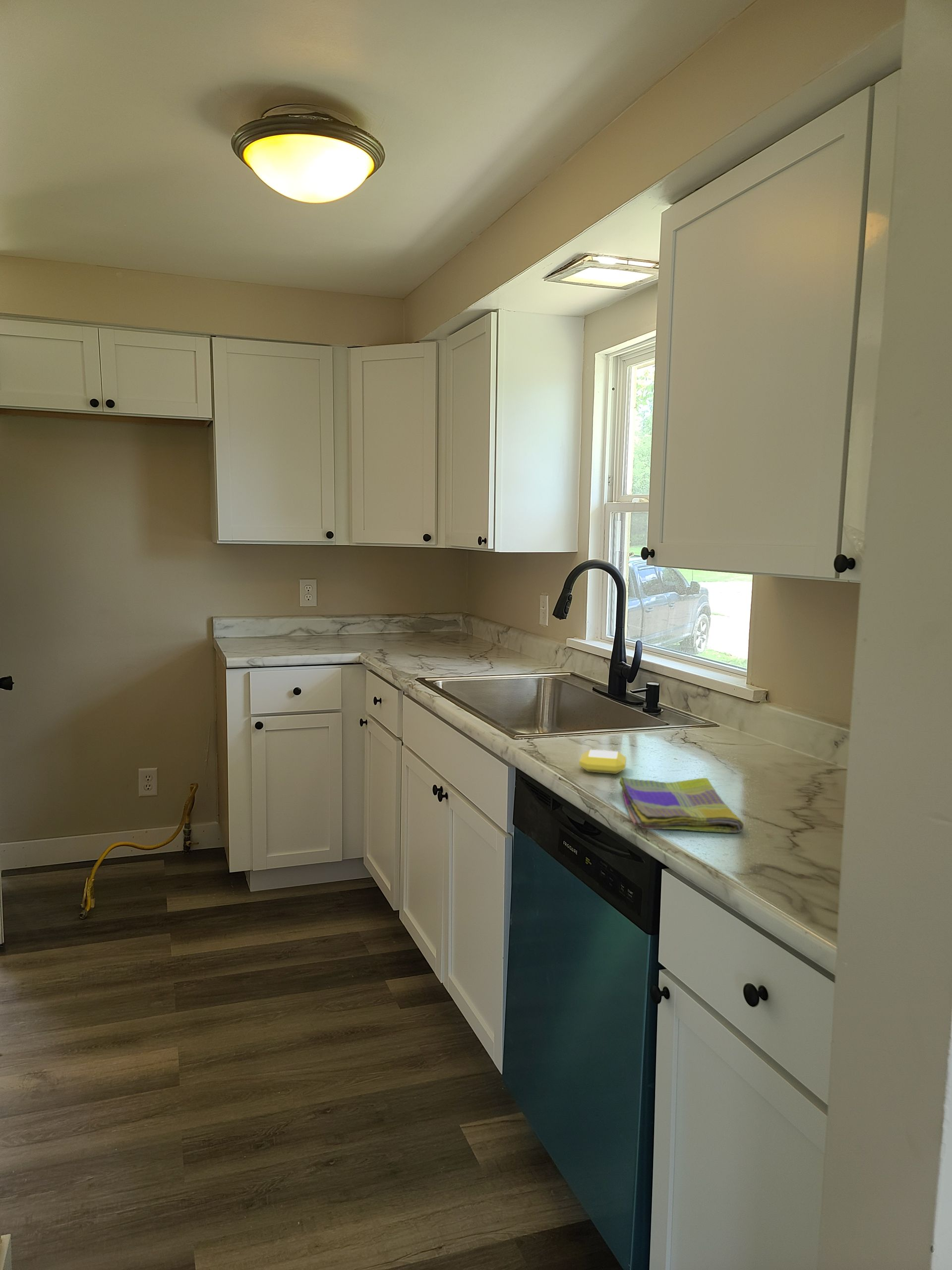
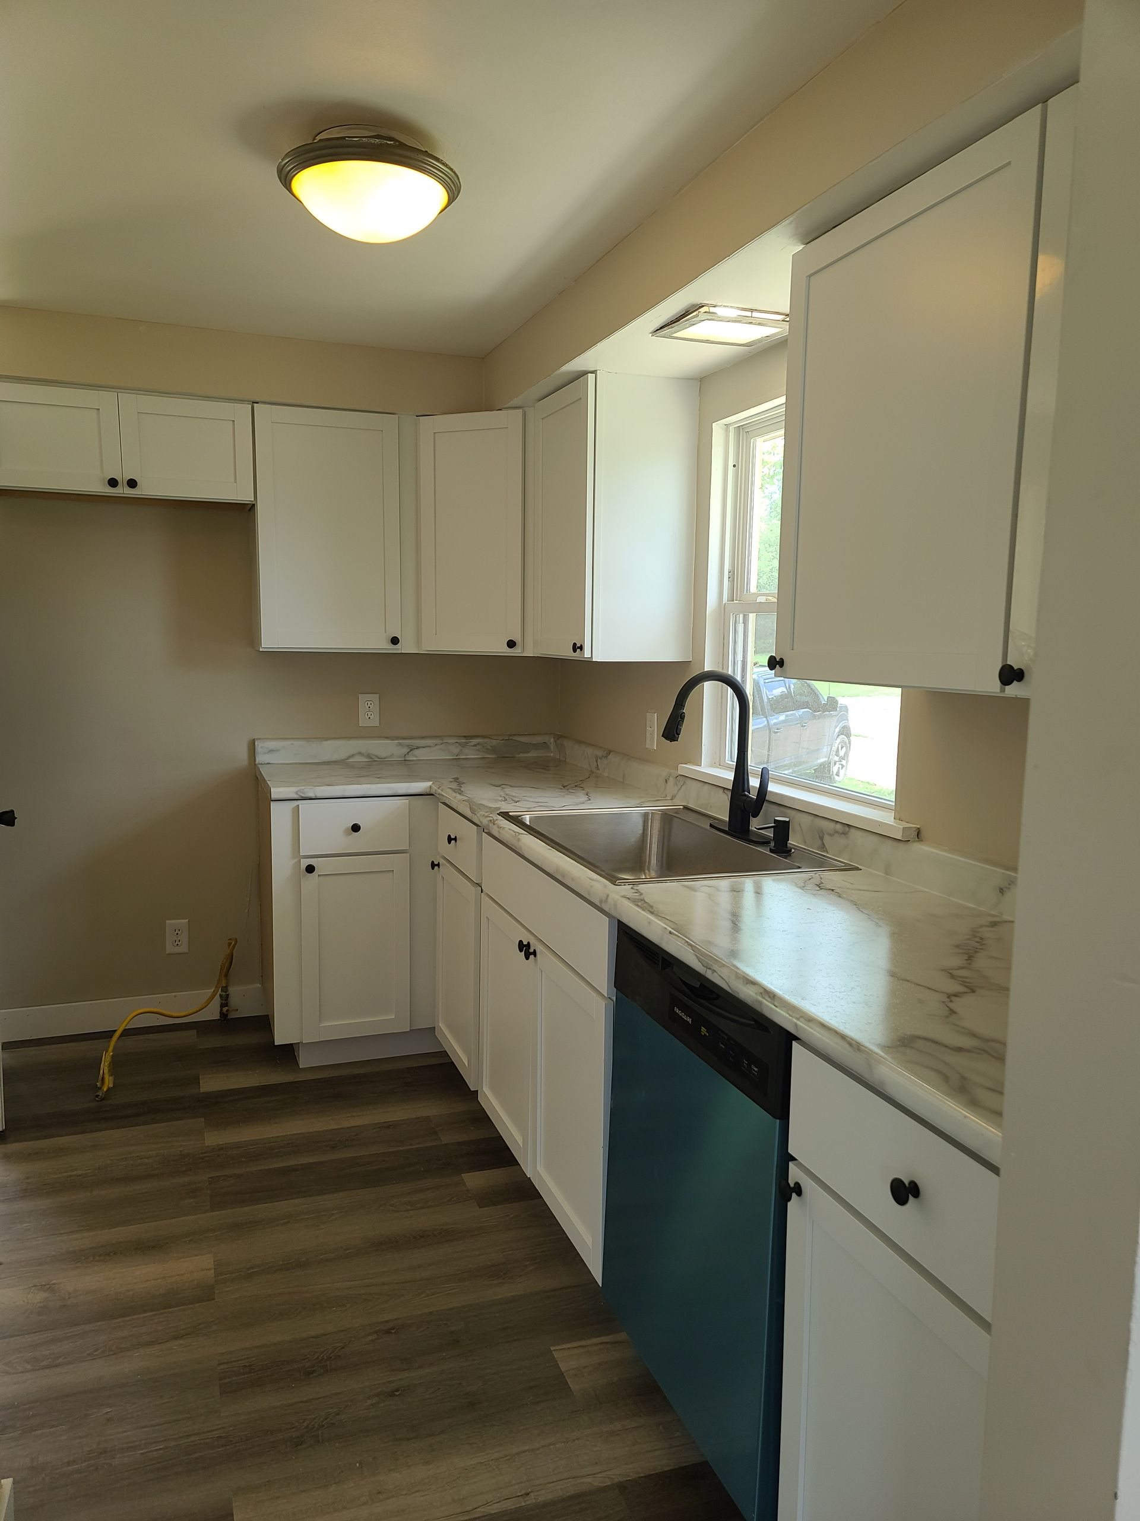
- dish towel (677, 802)
- soap bar (603, 761)
